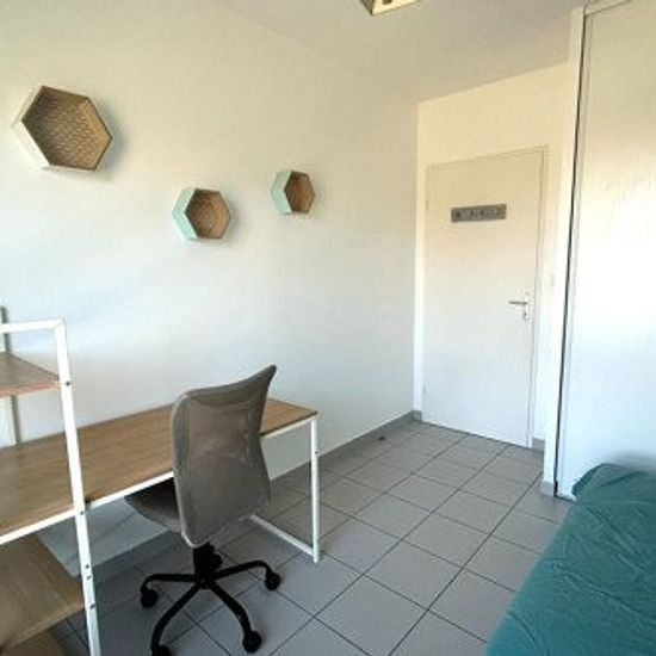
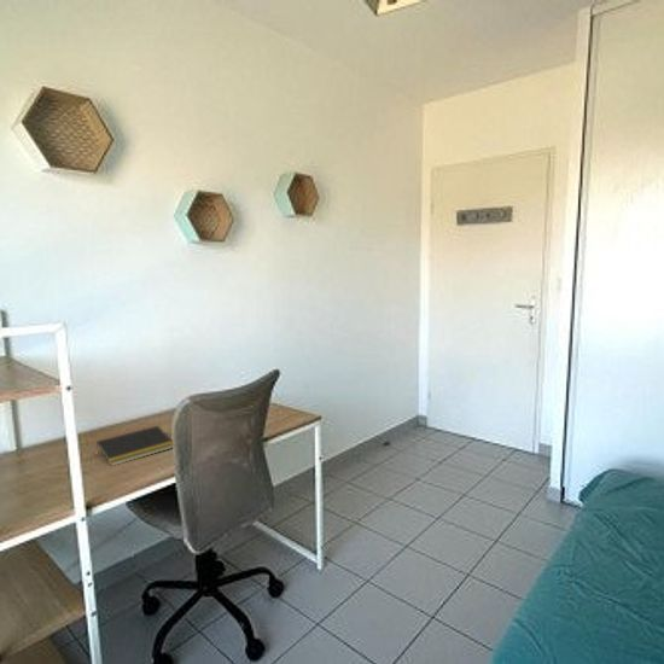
+ notepad (135, 444)
